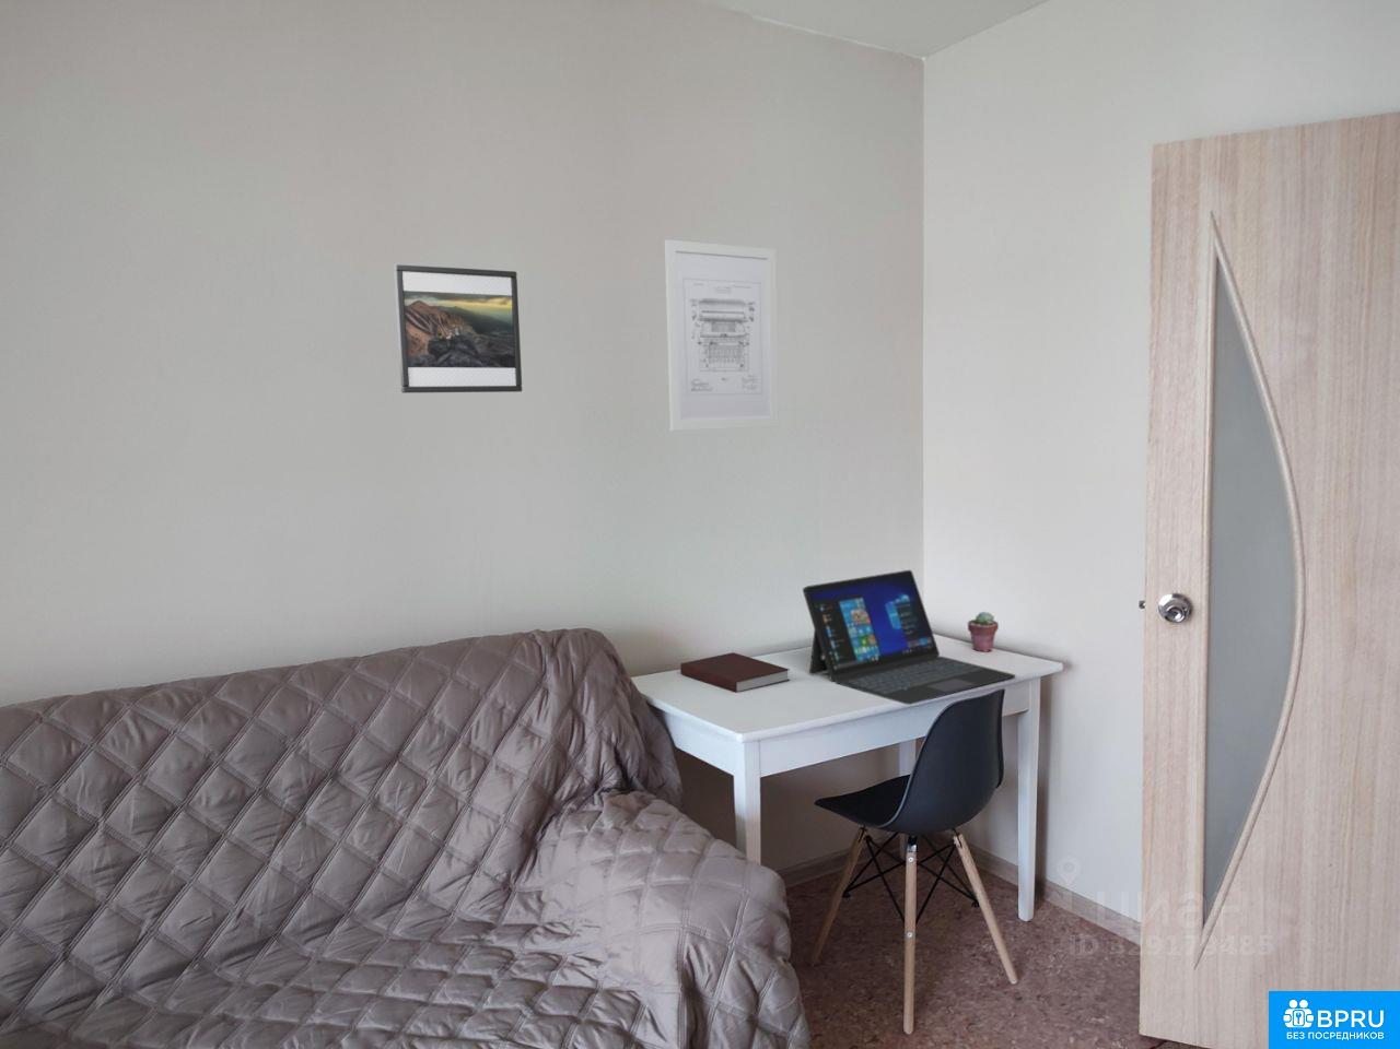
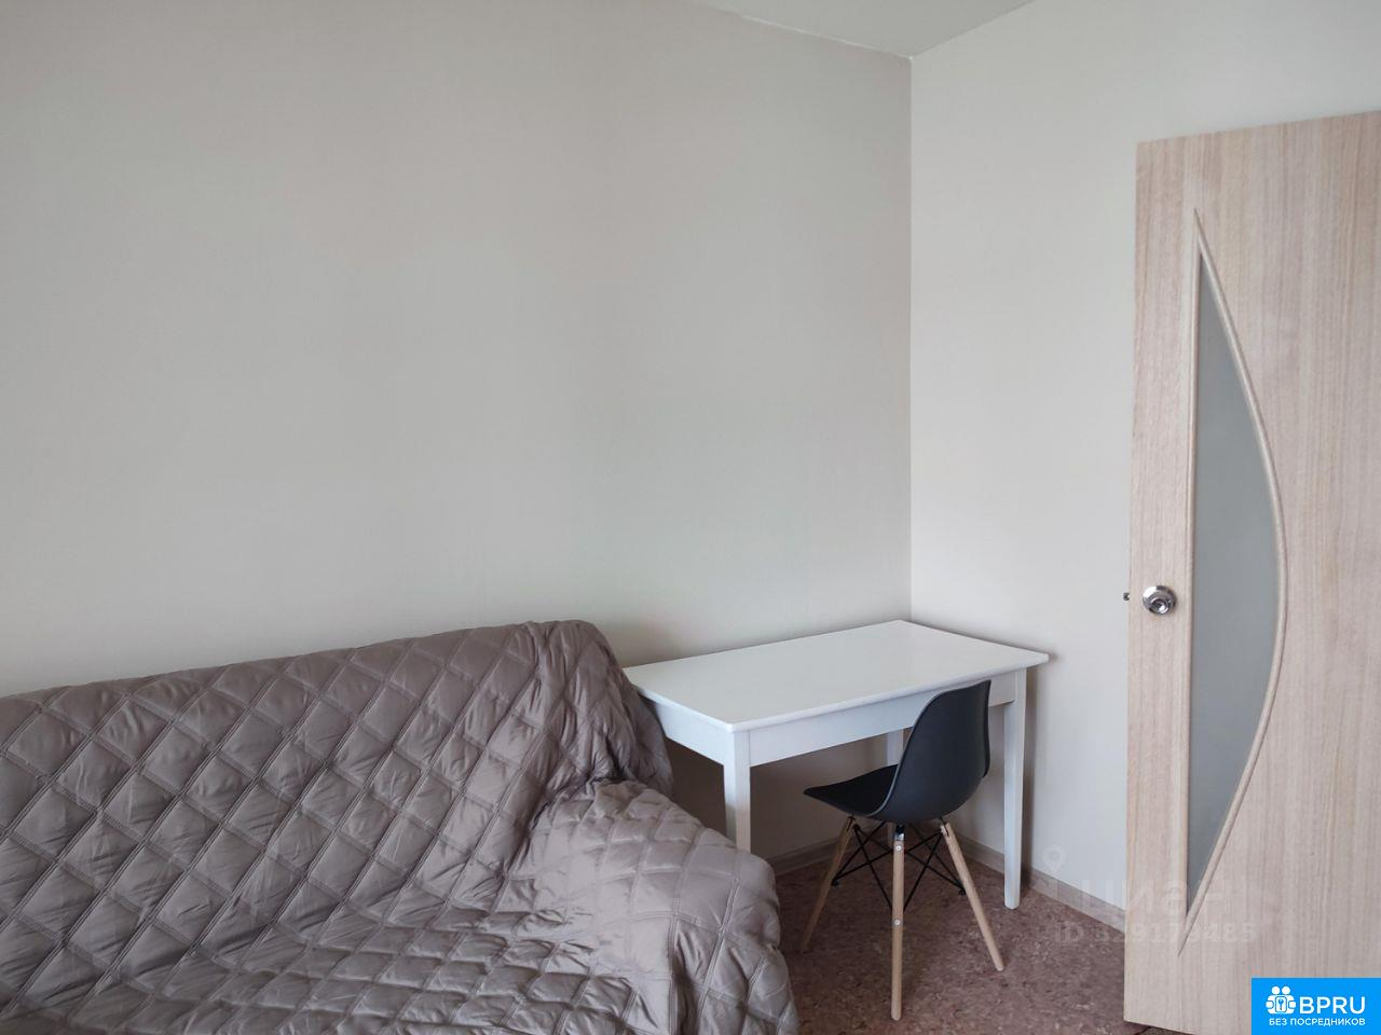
- potted succulent (982, 629)
- laptop (908, 630)
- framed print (461, 329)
- notebook (734, 671)
- wall art (724, 337)
